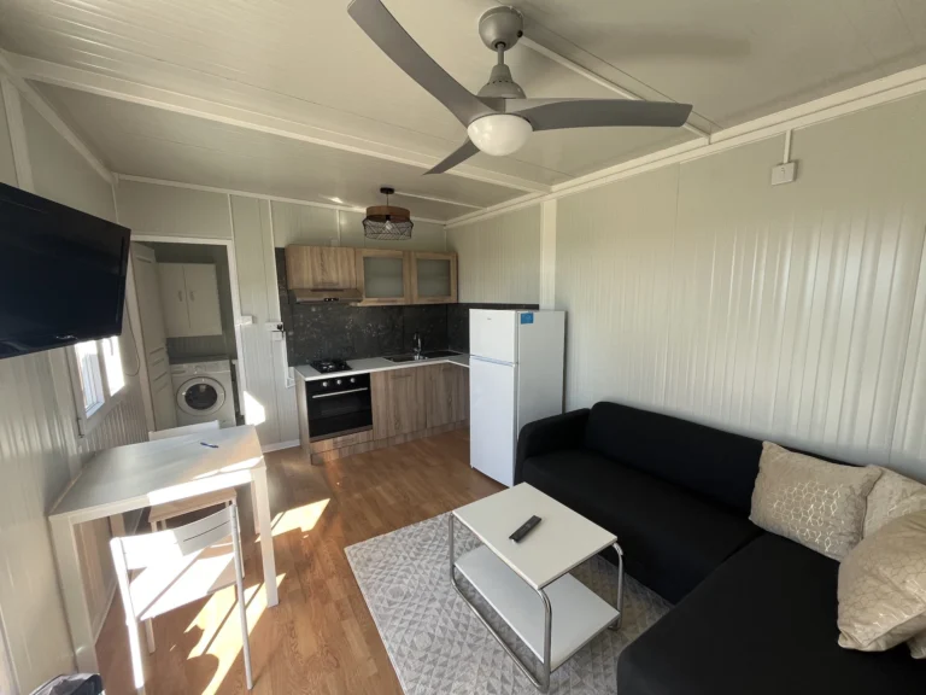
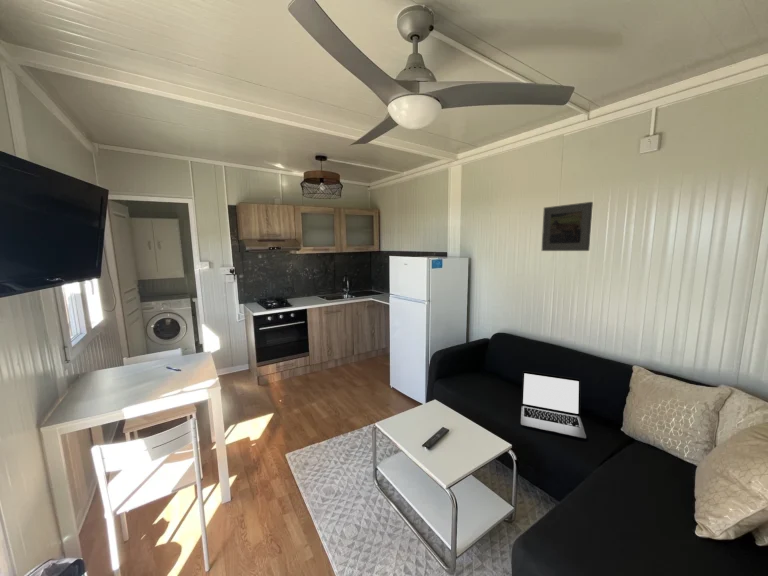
+ laptop (551, 401)
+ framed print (565, 228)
